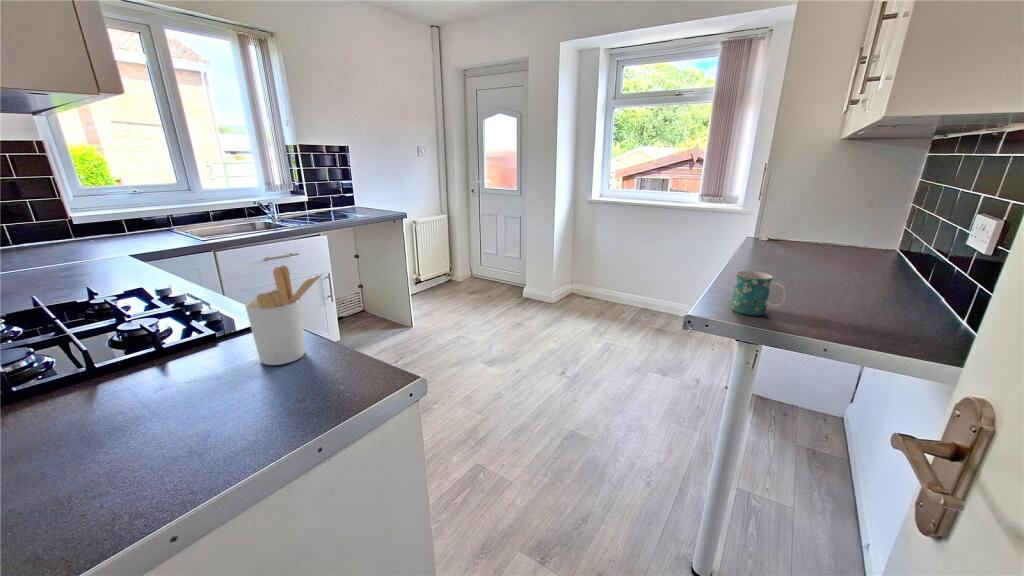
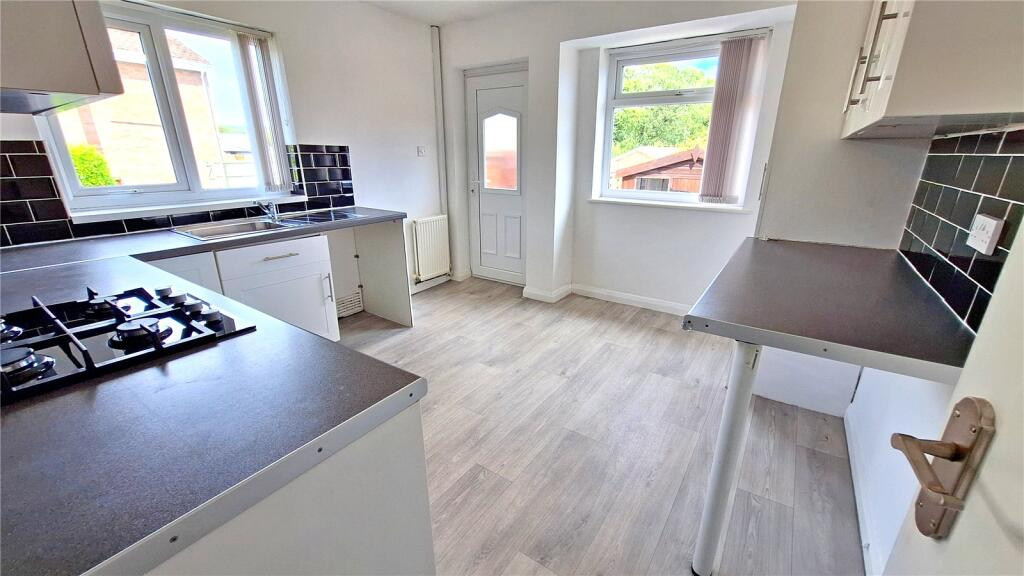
- utensil holder (289, 314)
- mug (758, 294)
